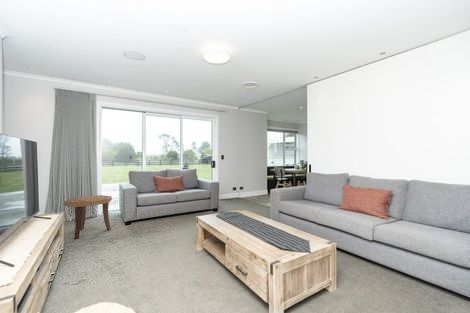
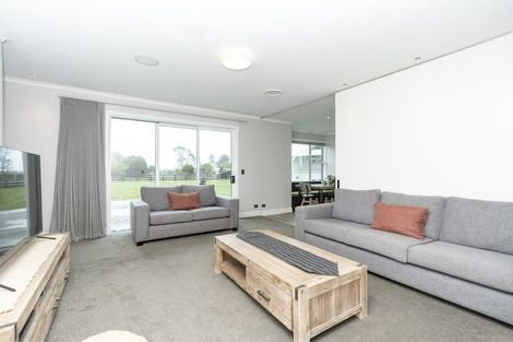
- side table (85, 214)
